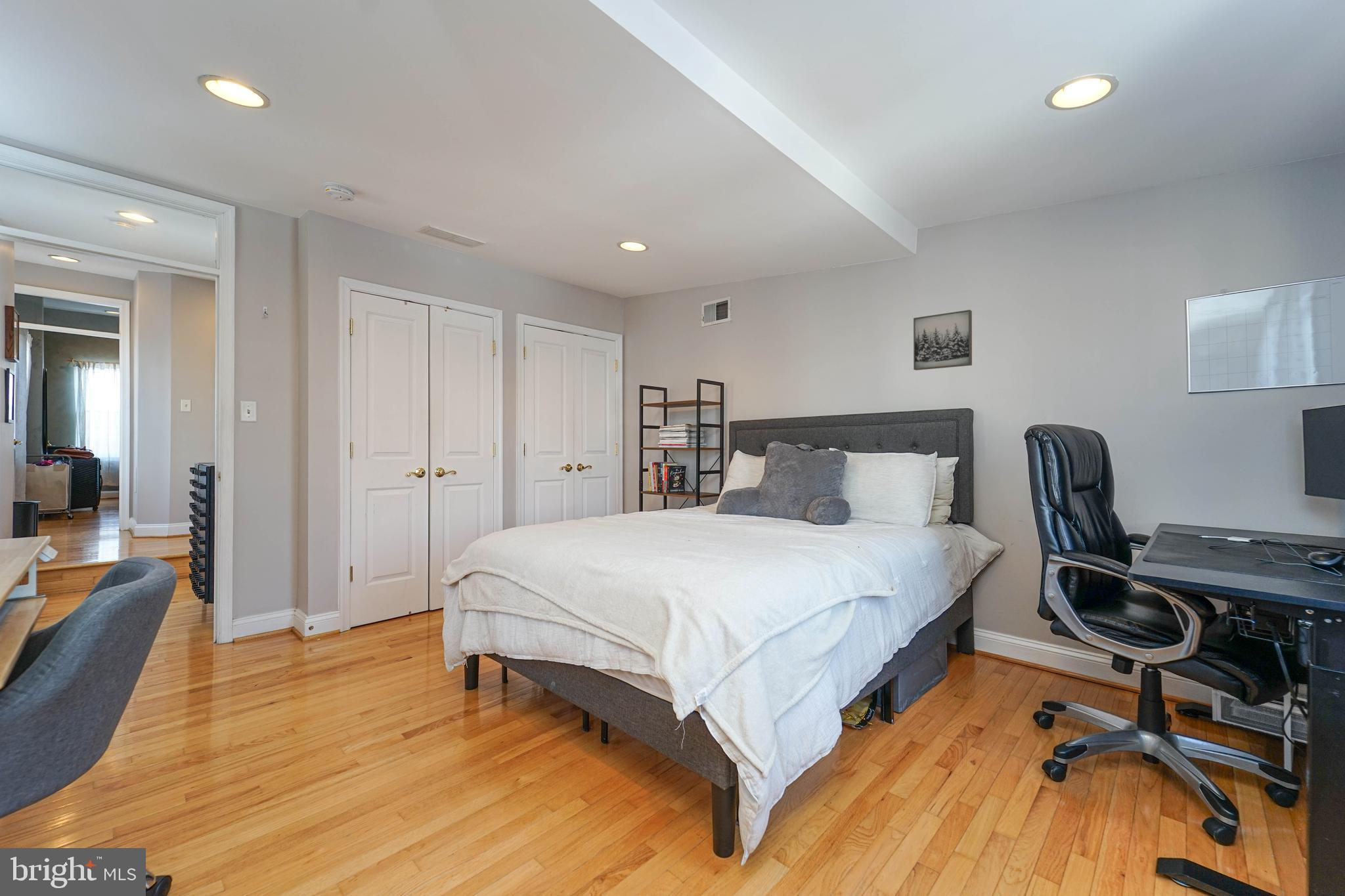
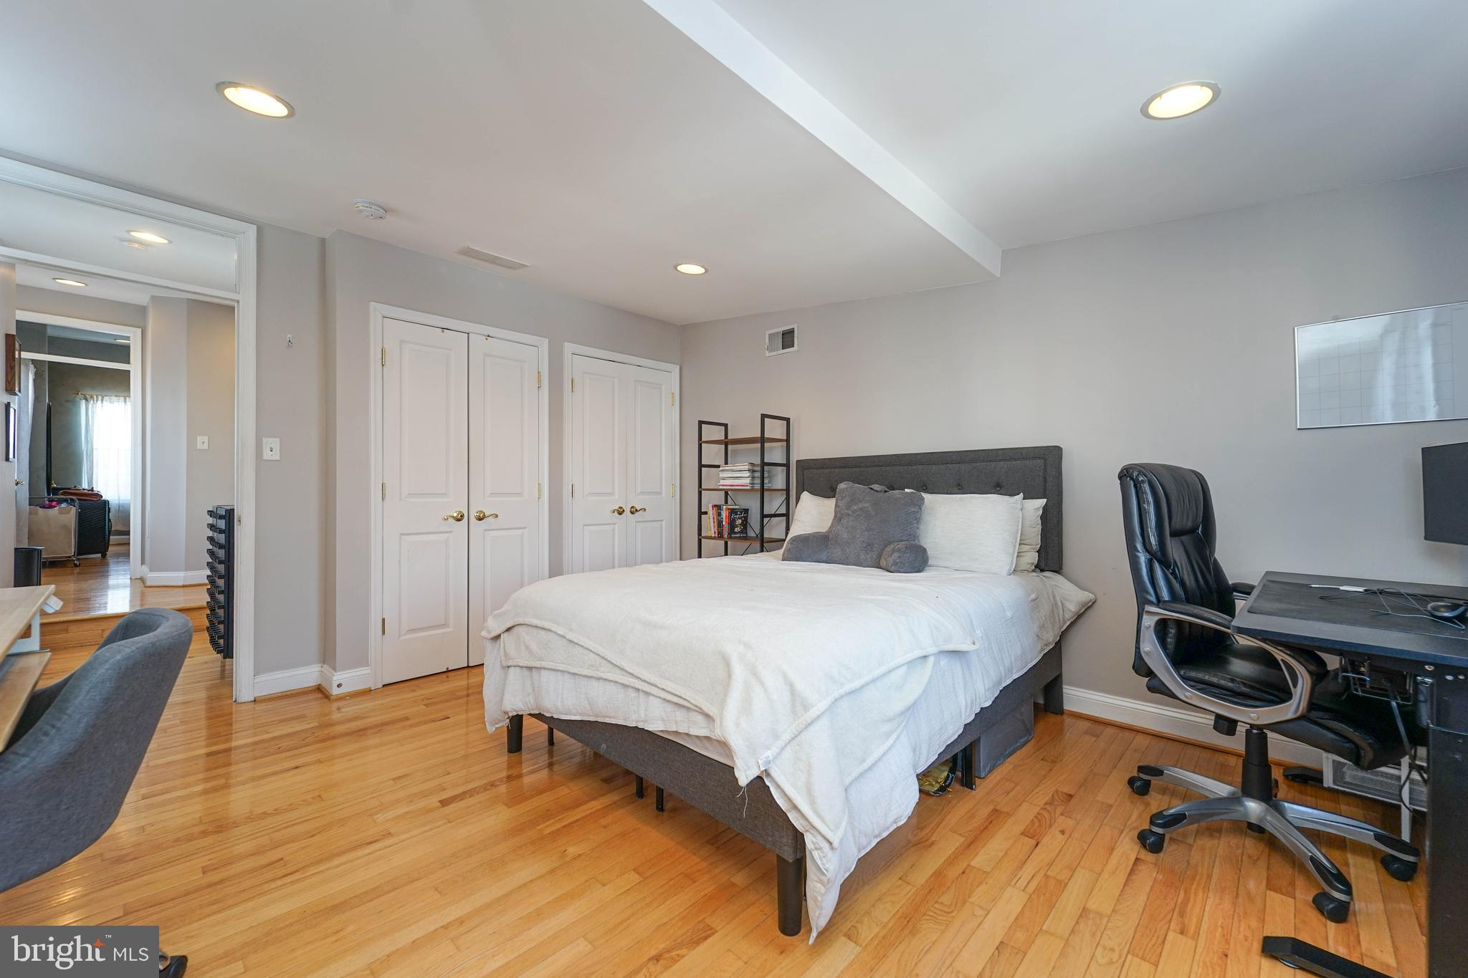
- wall art (942, 341)
